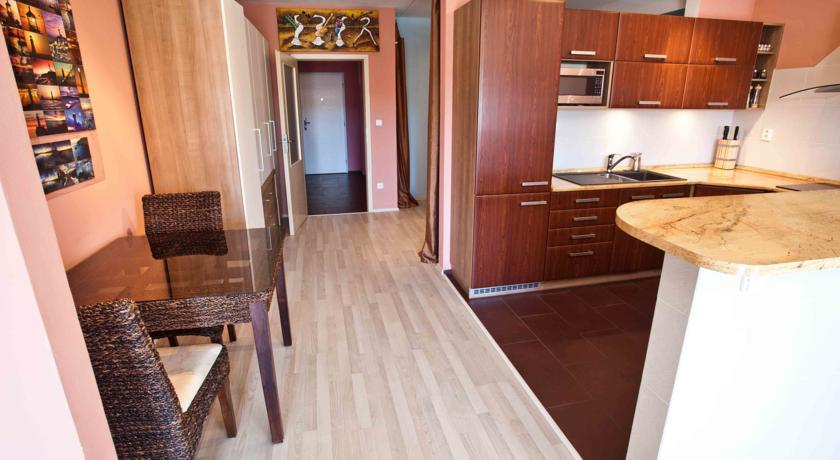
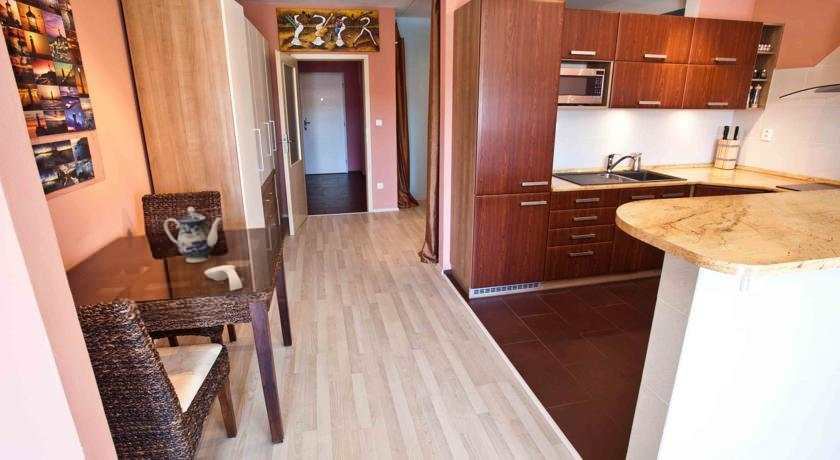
+ spoon rest (225, 273)
+ teapot (194, 233)
